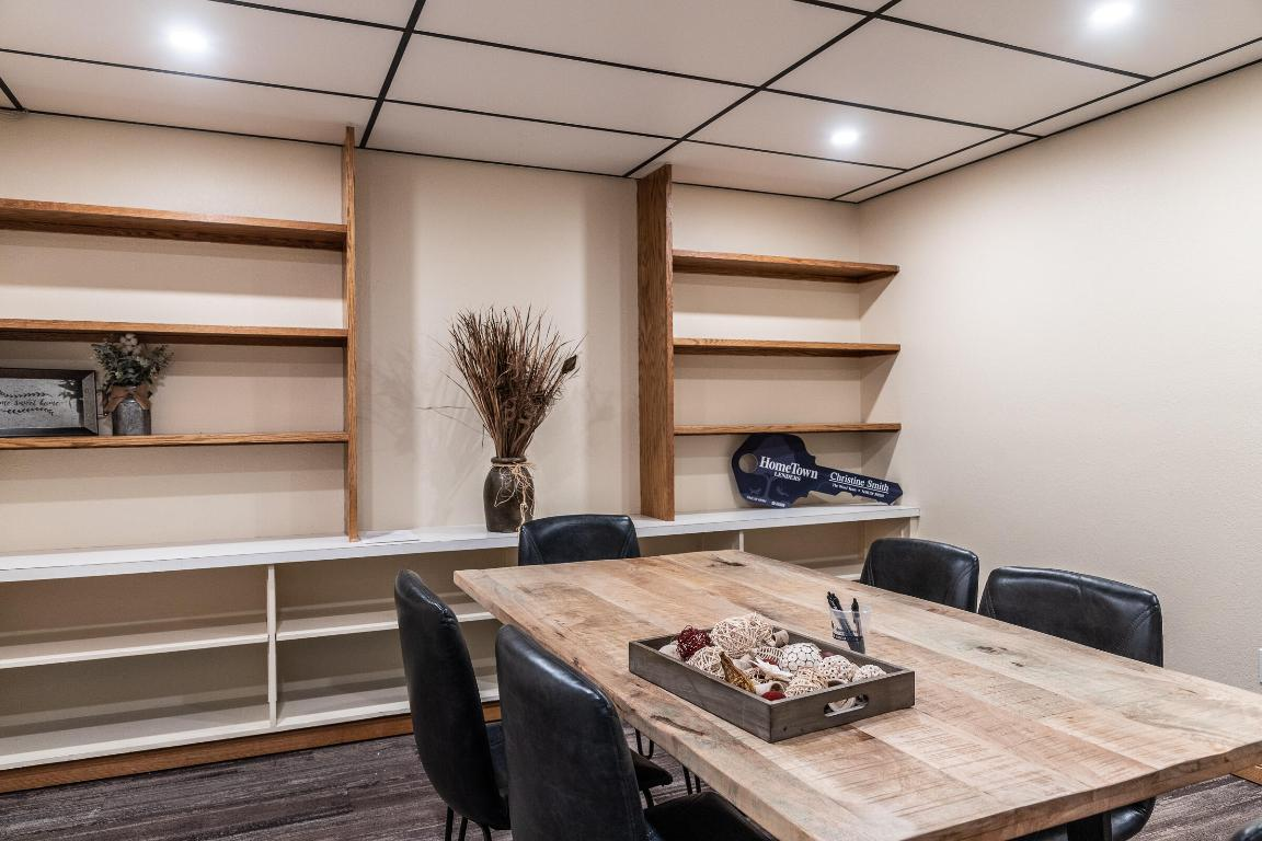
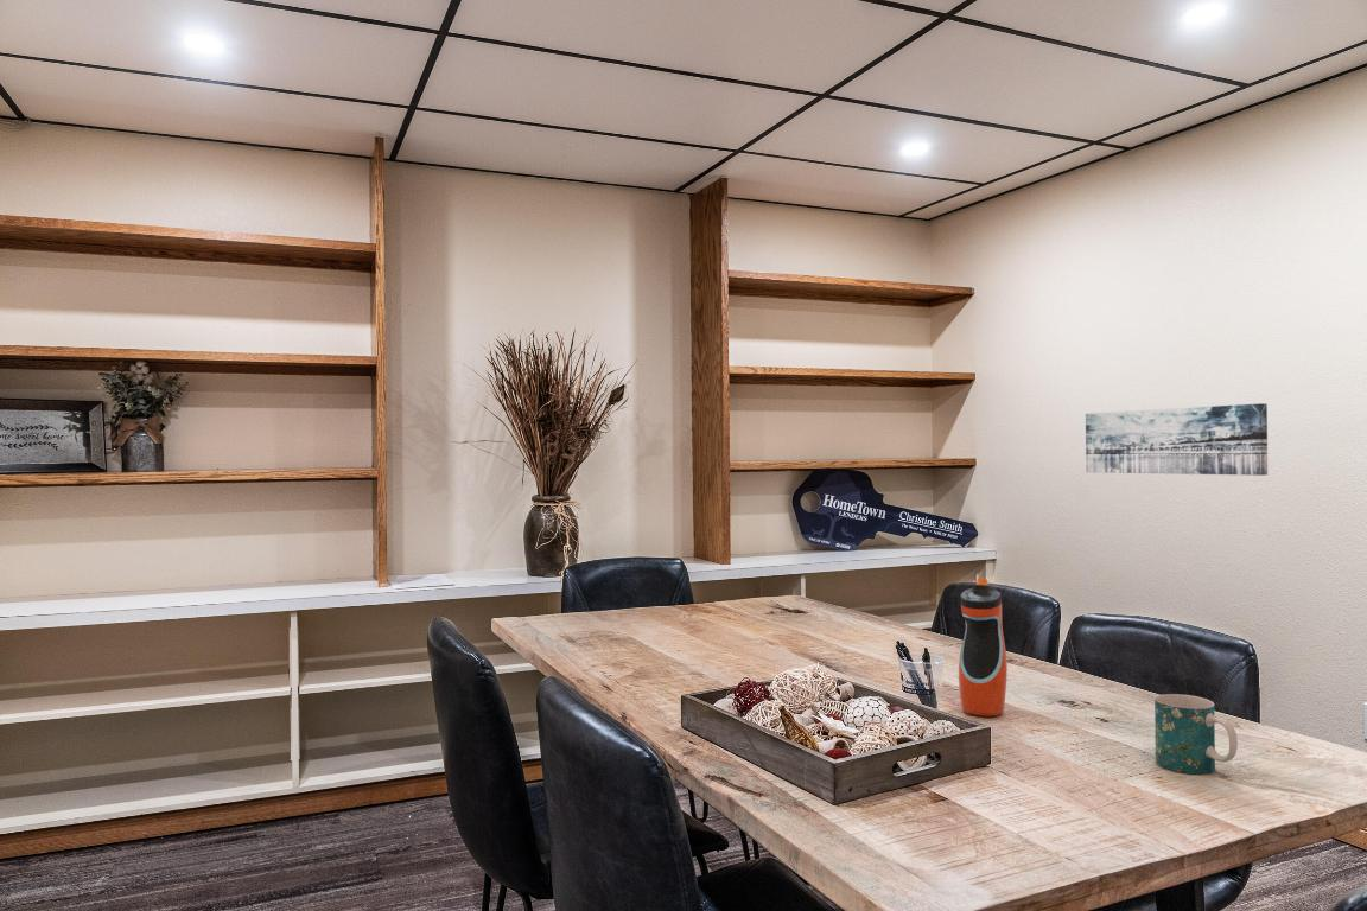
+ mug (1196, 735)
+ wall art (1168, 441)
+ water bottle (981, 644)
